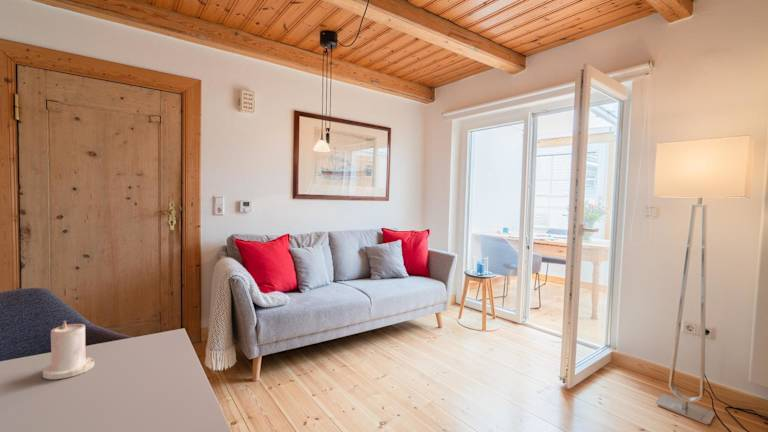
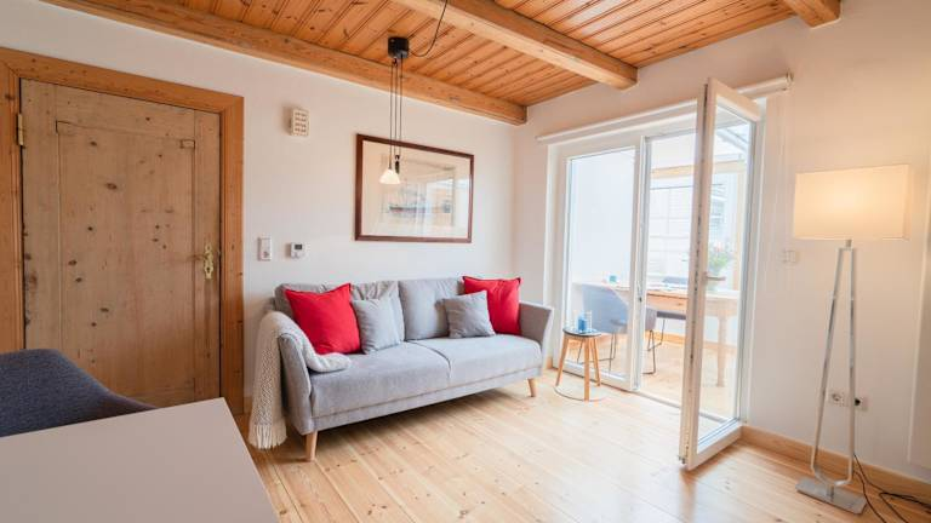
- candle (69, 345)
